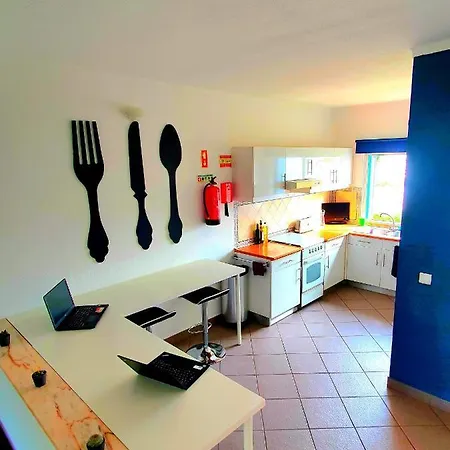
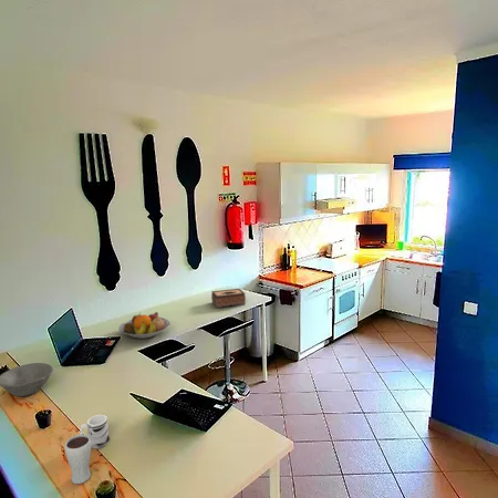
+ bowl (27, 382)
+ tissue box (228, 298)
+ drinking glass (79, 459)
+ mug (93, 430)
+ fruit bowl (144, 323)
